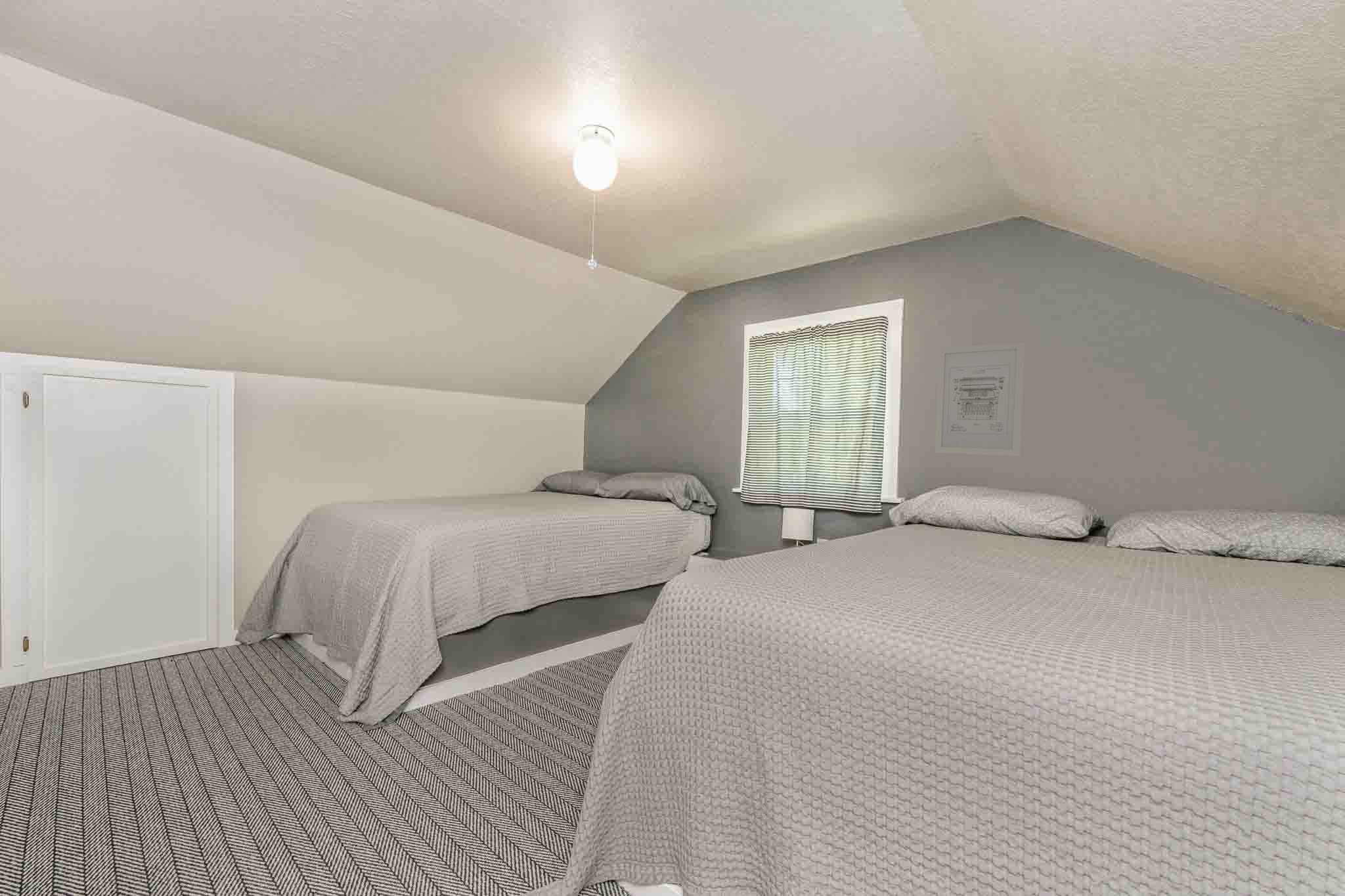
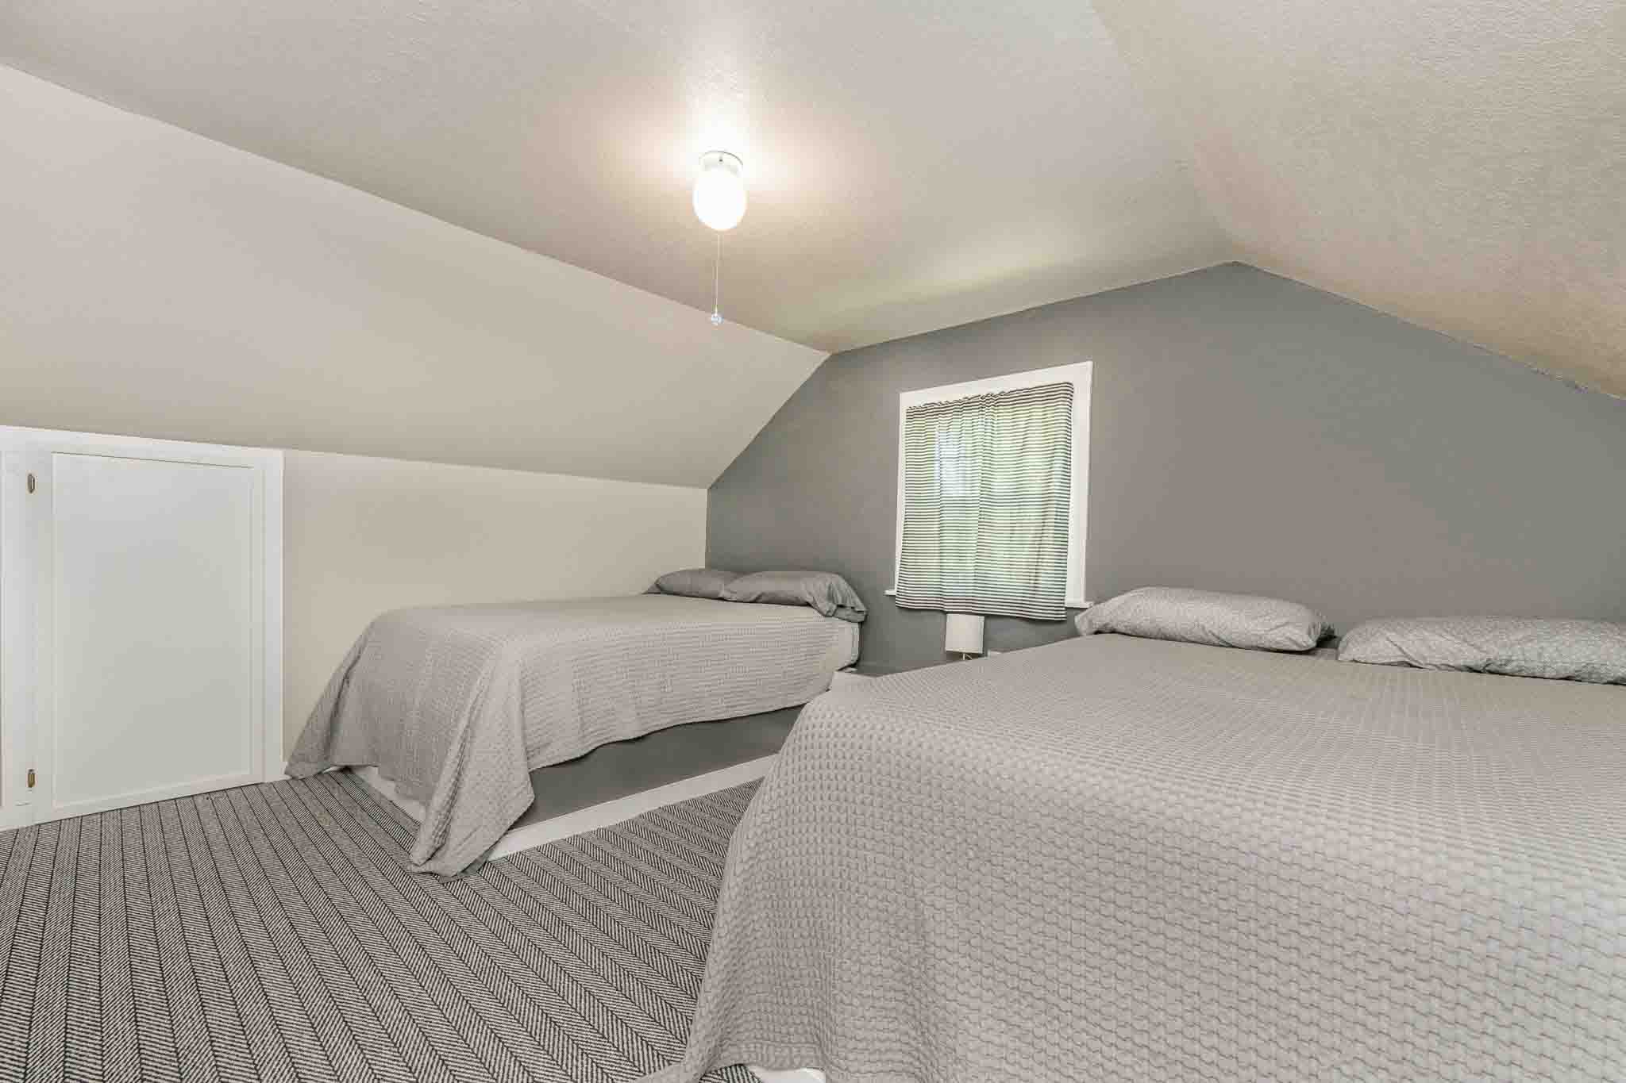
- wall art (977, 400)
